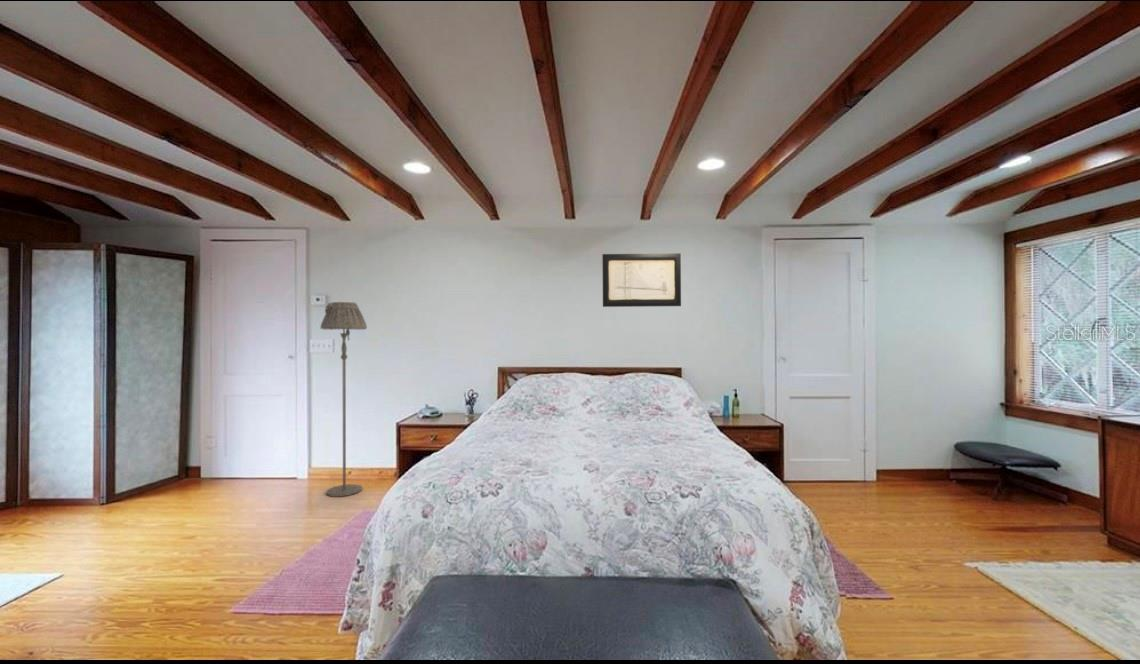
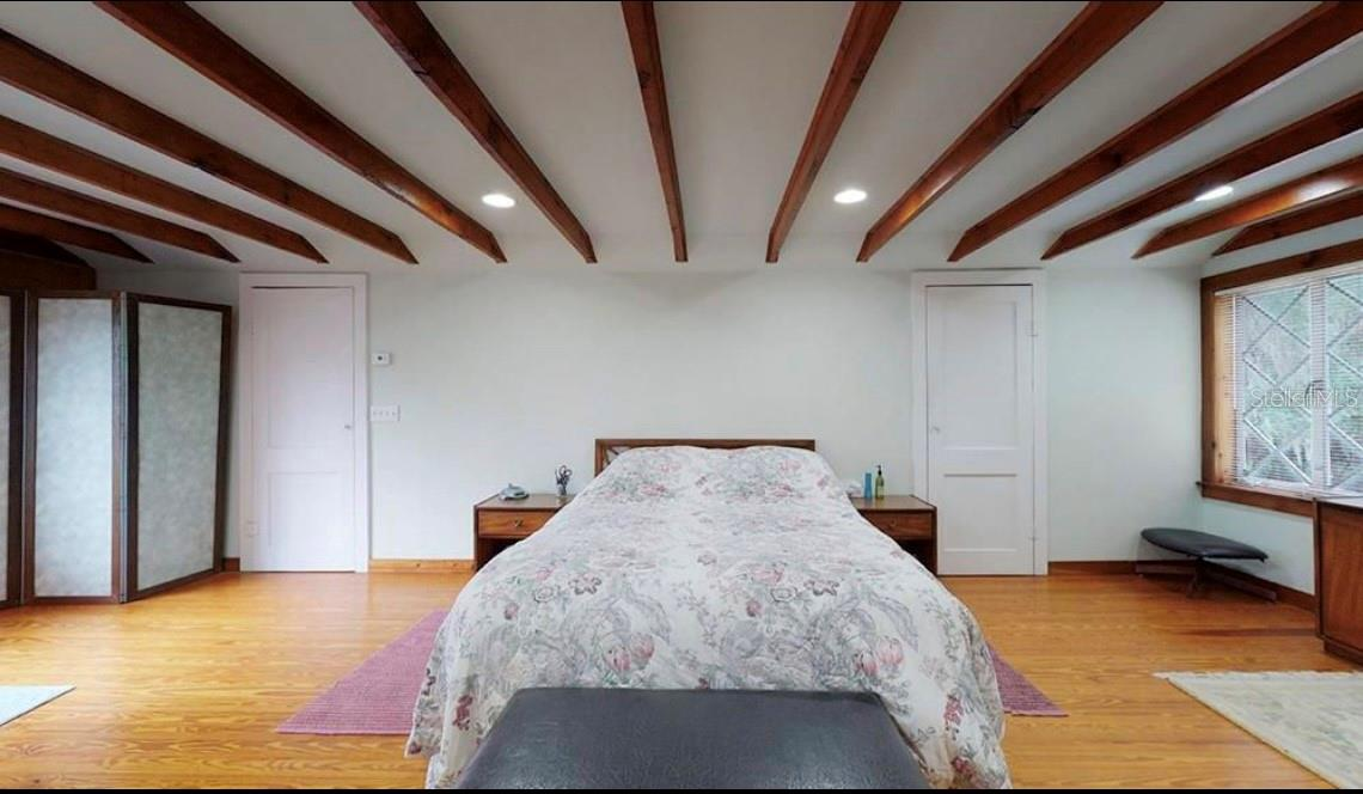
- wall art (641, 280)
- floor lamp (344, 396)
